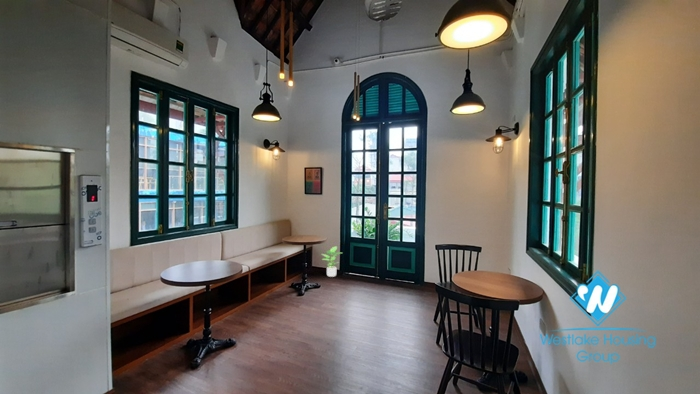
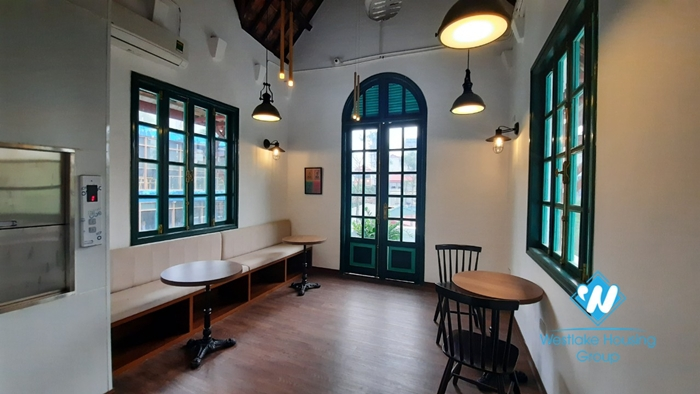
- potted plant (329, 262)
